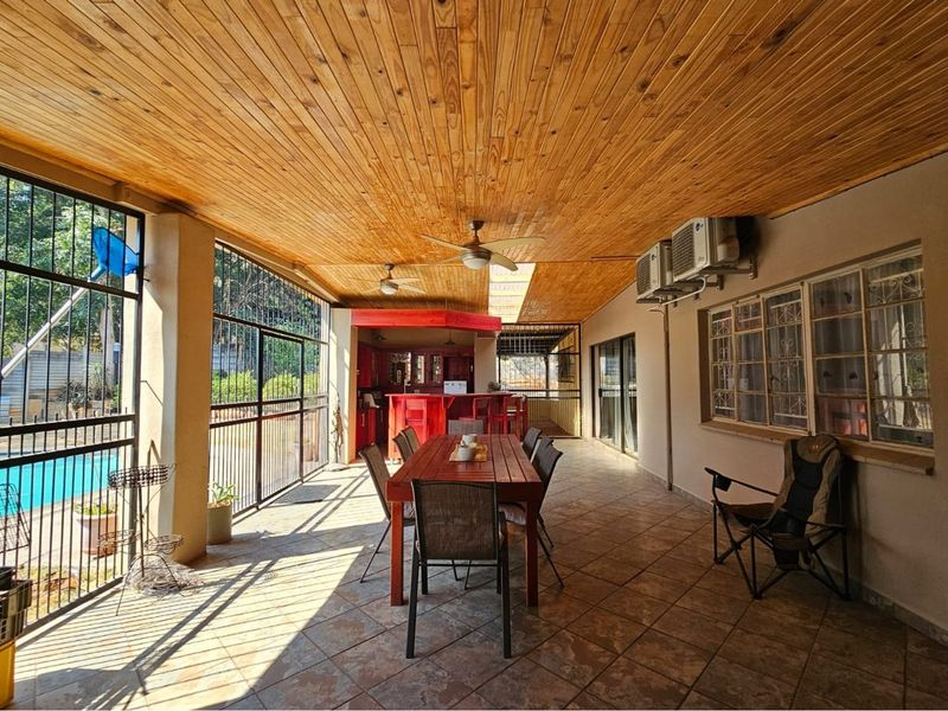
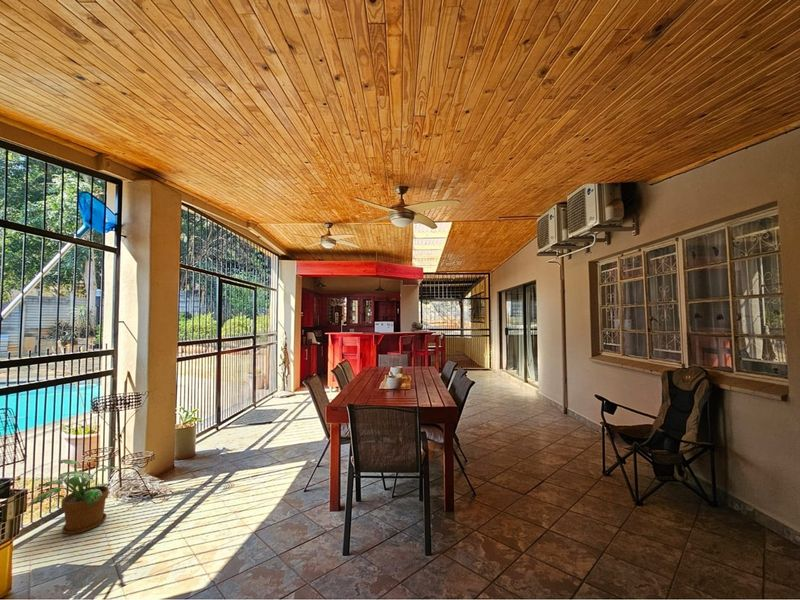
+ potted plant (73, 496)
